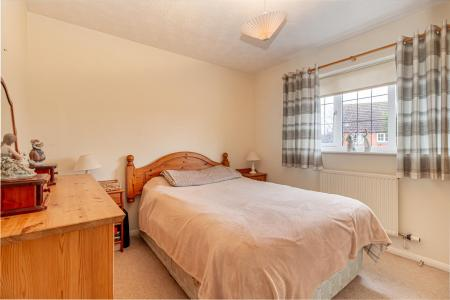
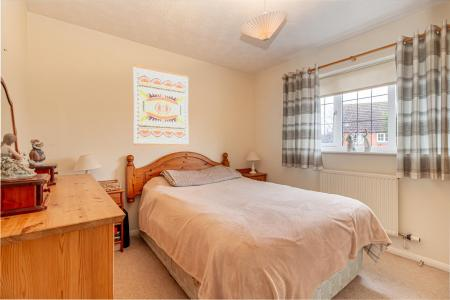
+ wall art (162, 108)
